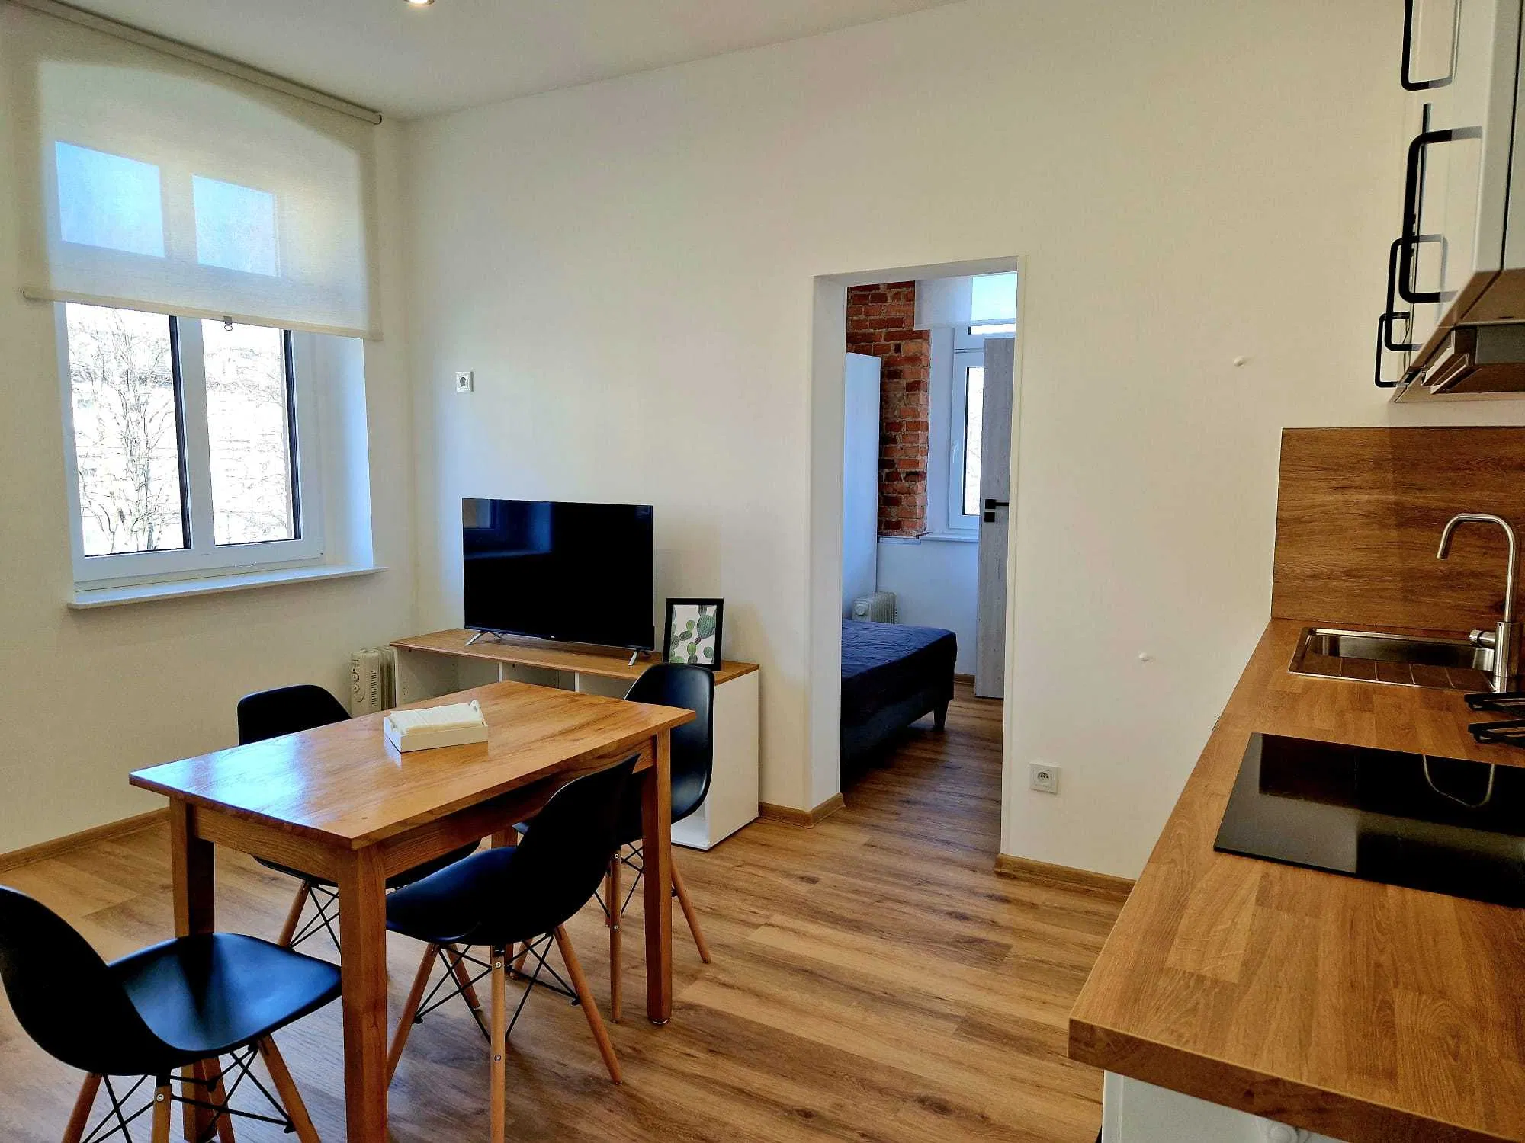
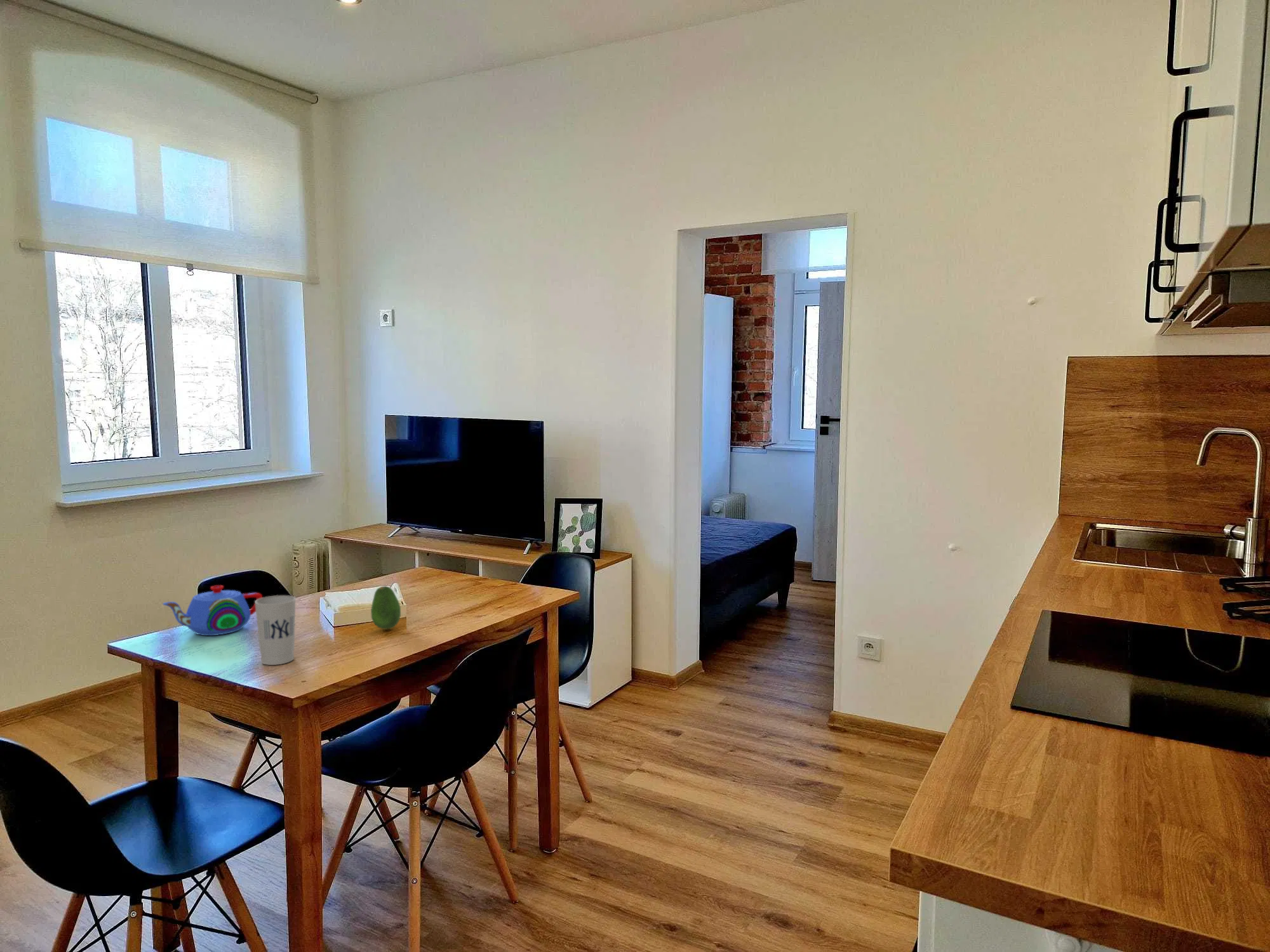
+ fruit (385, 607)
+ cup (276, 630)
+ teapot (214, 609)
